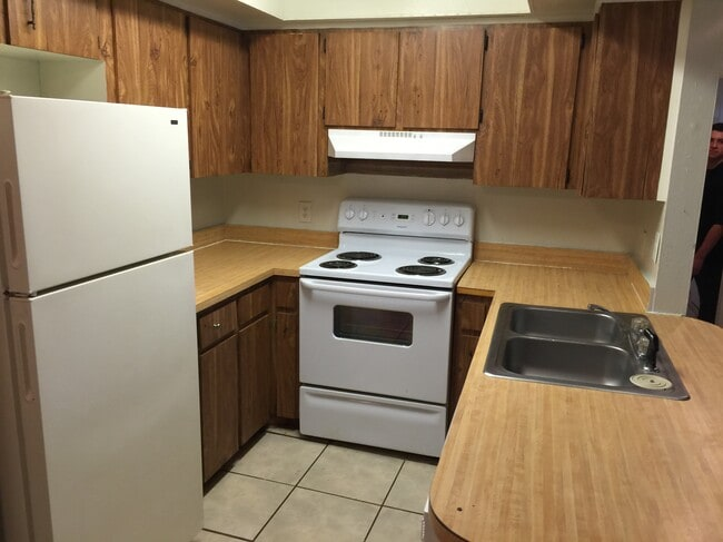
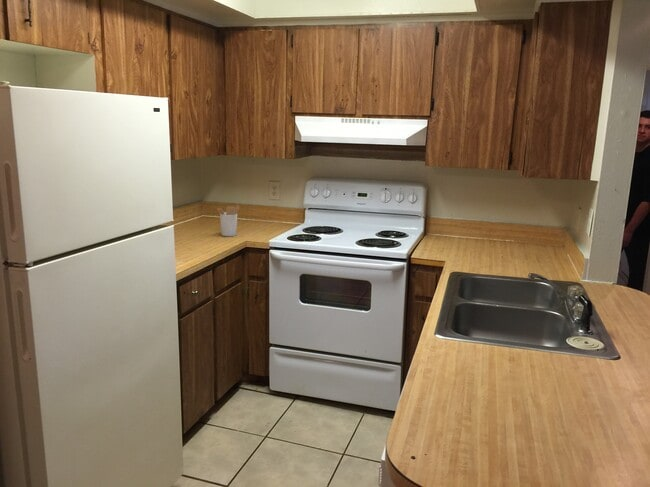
+ utensil holder (230, 219)
